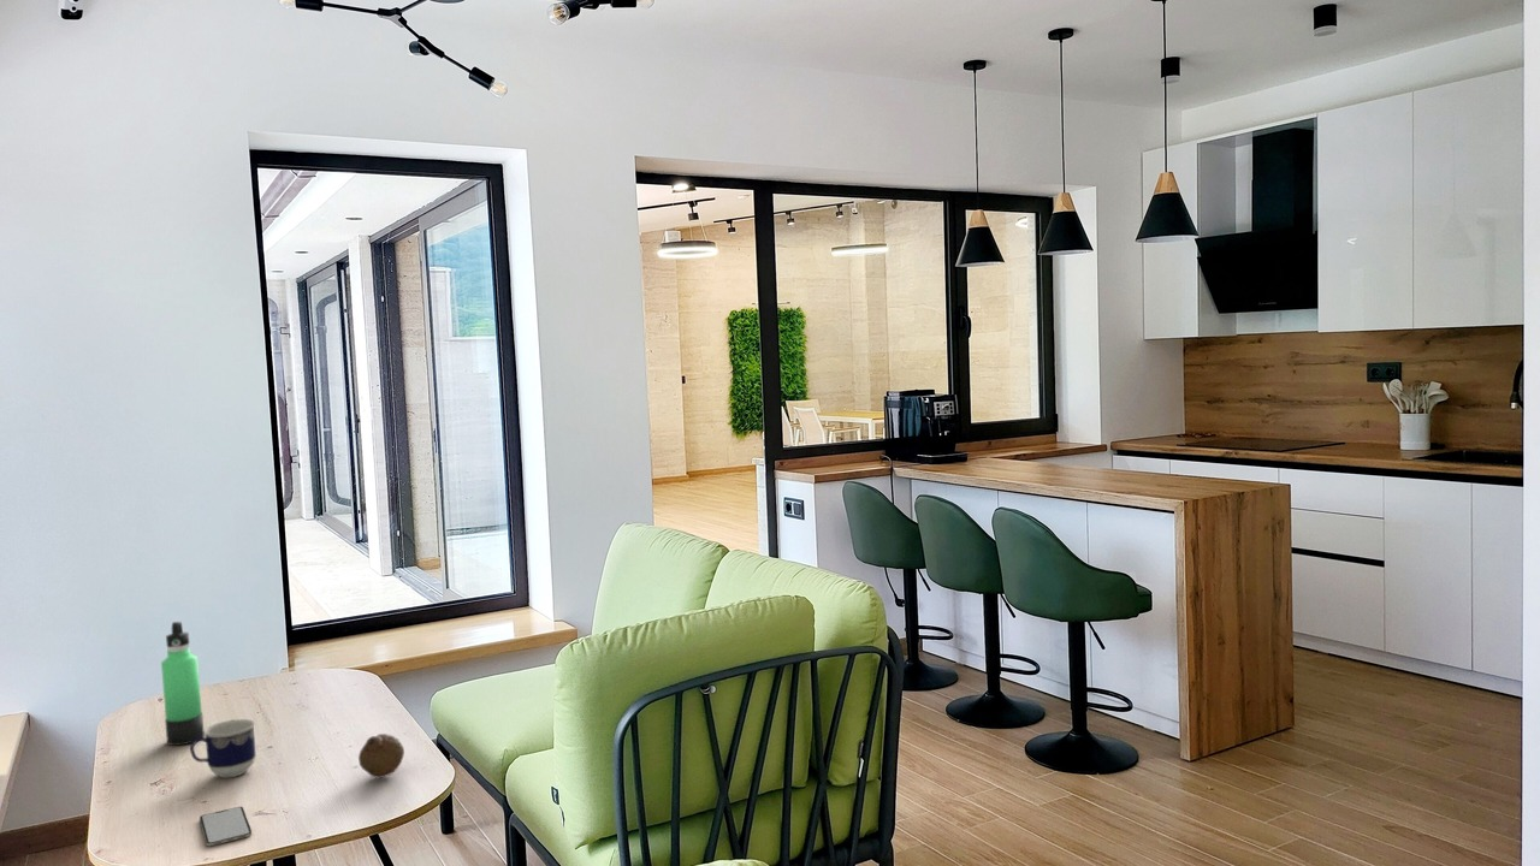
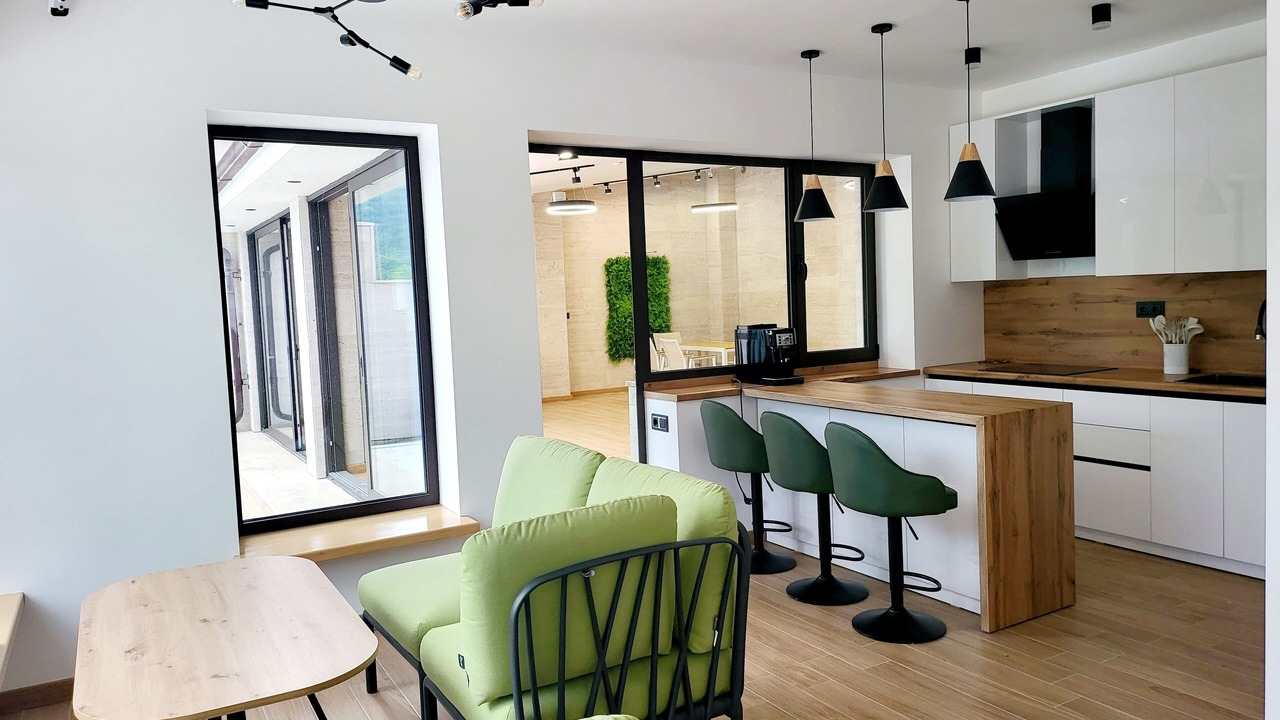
- thermos bottle (180, 681)
- smartphone (225, 825)
- fruit (381, 754)
- cup (223, 751)
